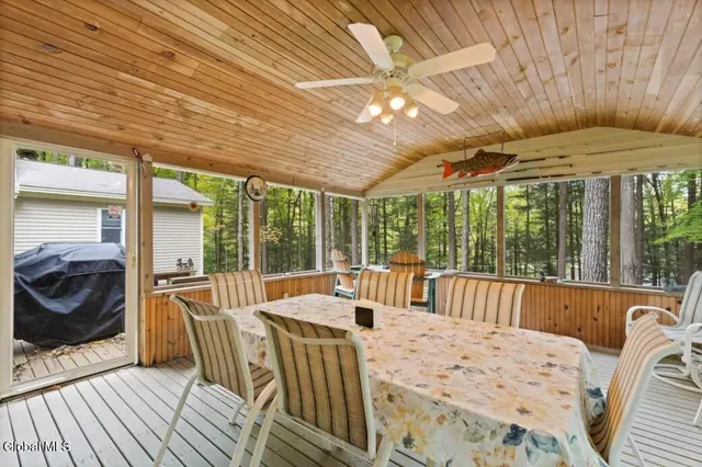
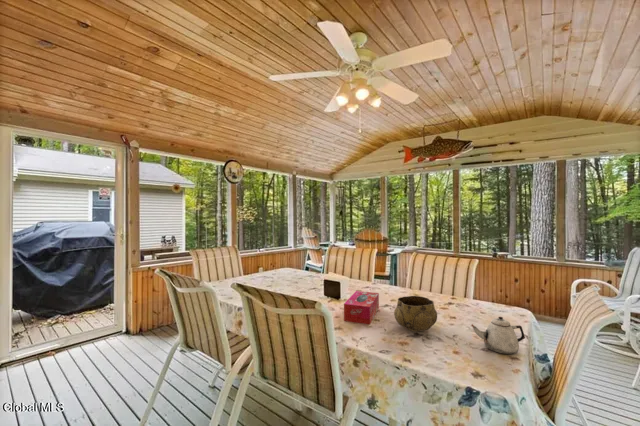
+ decorative bowl (415, 314)
+ tissue box (362, 306)
+ teapot (497, 332)
